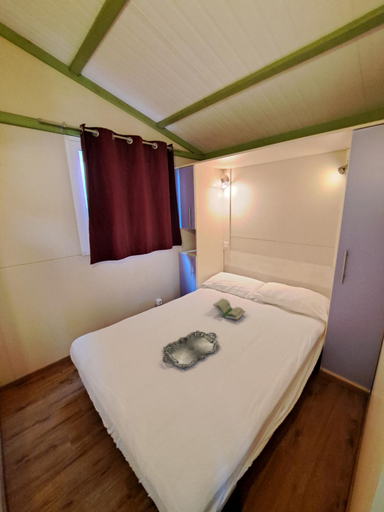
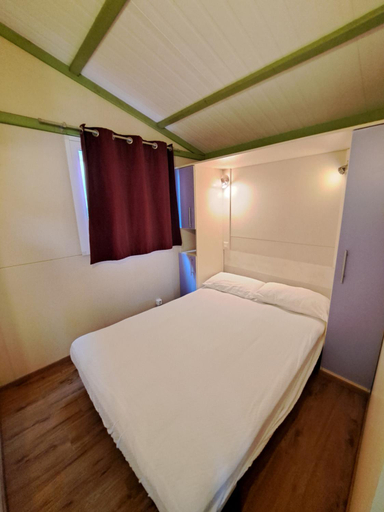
- serving tray (191, 347)
- book (229, 309)
